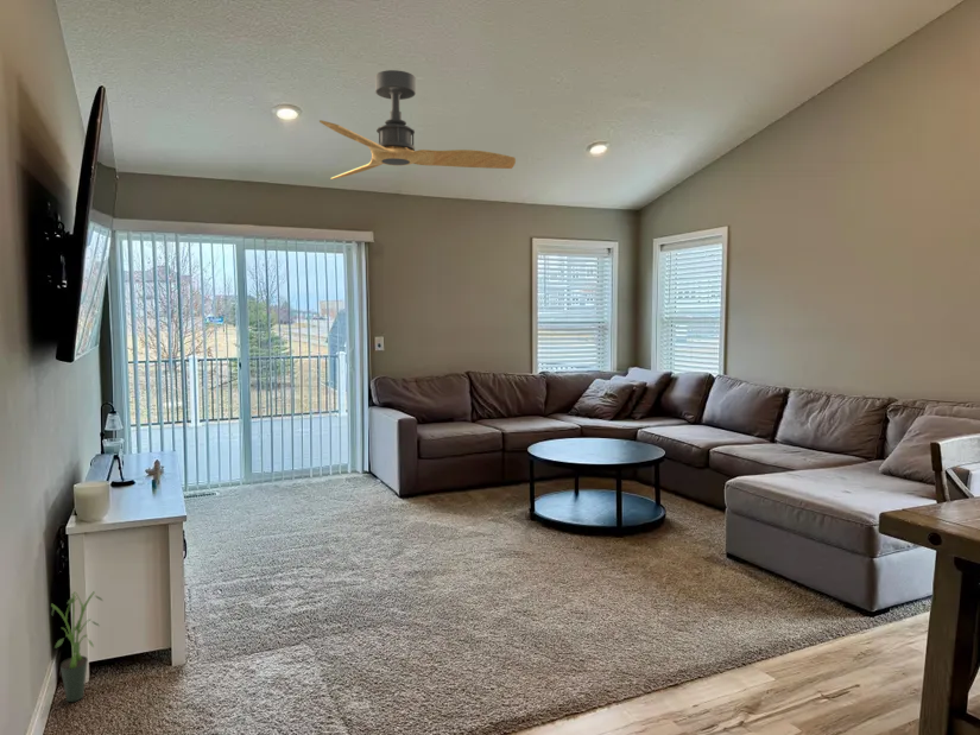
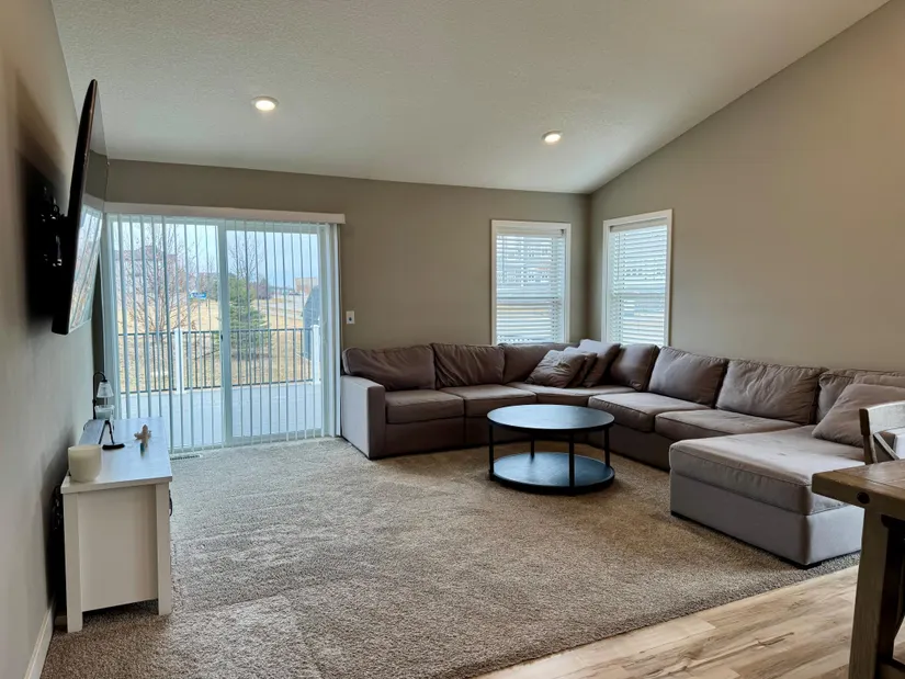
- ceiling fan (413, 129)
- potted plant (78, 644)
